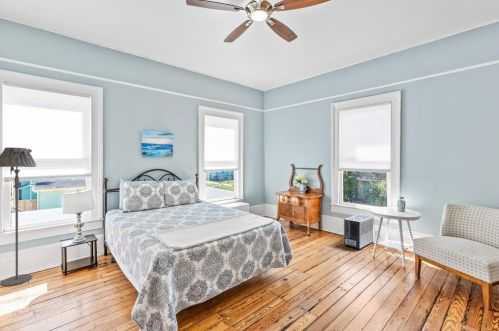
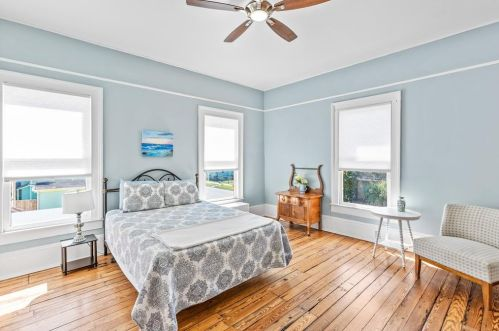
- air purifier (359, 230)
- floor lamp (16, 214)
